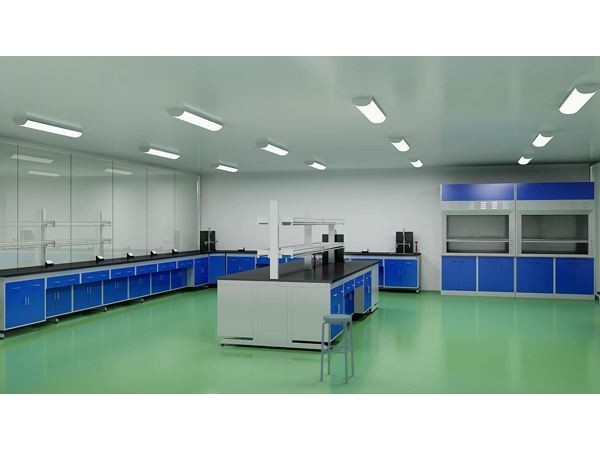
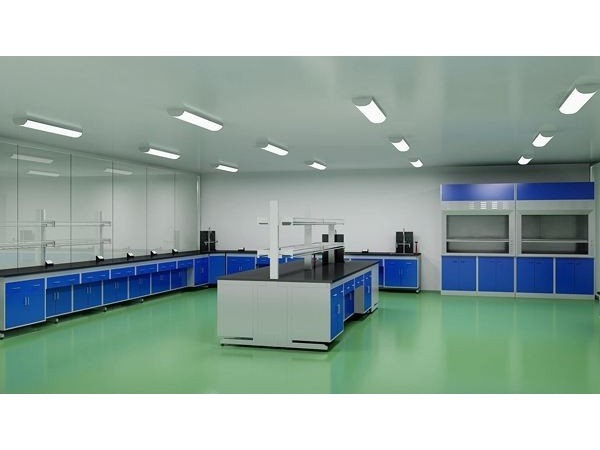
- stool (337, 347)
